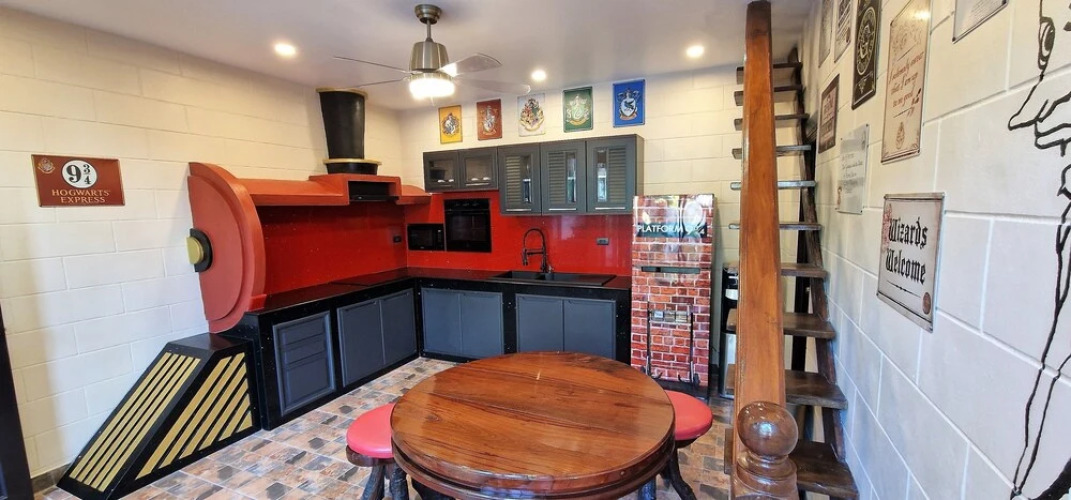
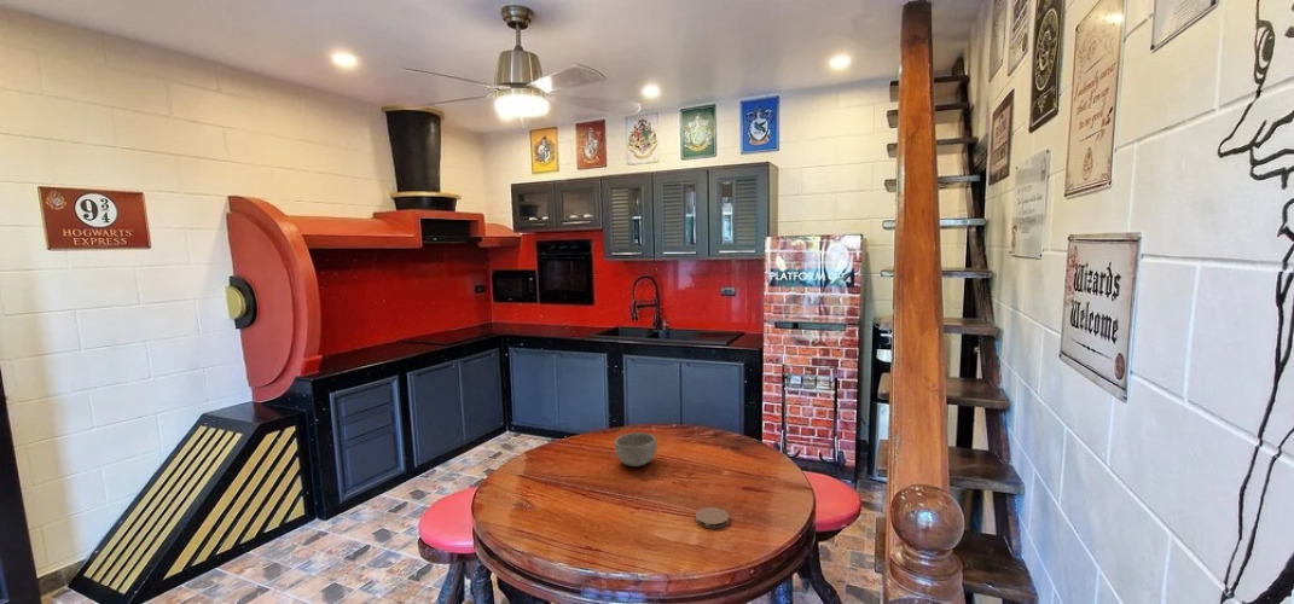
+ coaster (712, 517)
+ bowl (637, 451)
